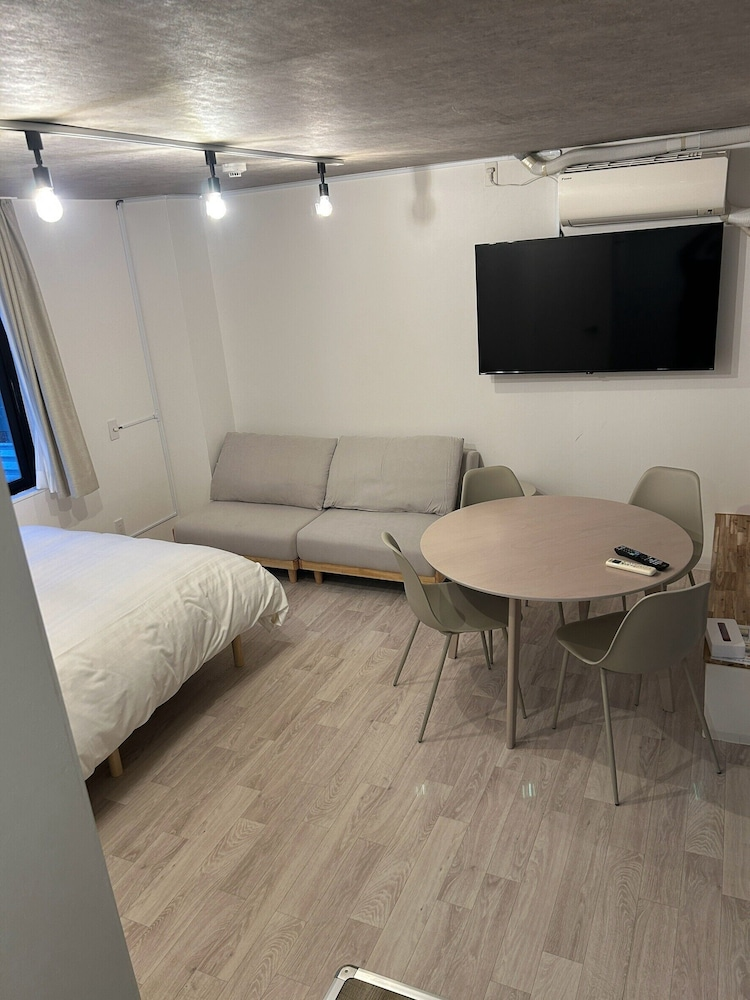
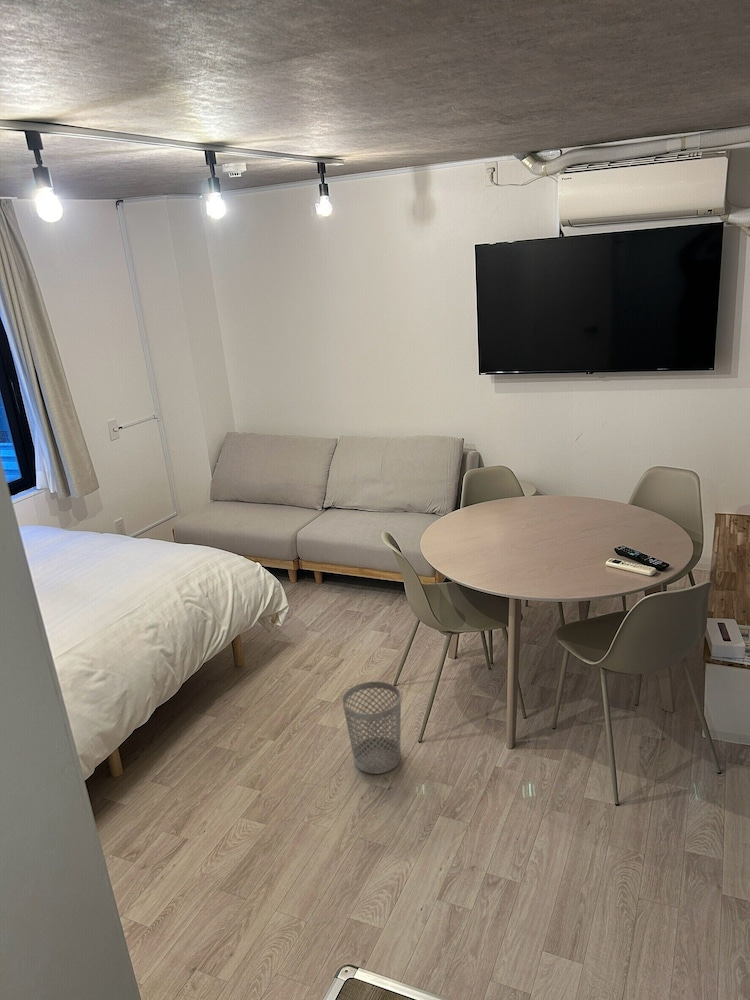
+ wastebasket (375, 728)
